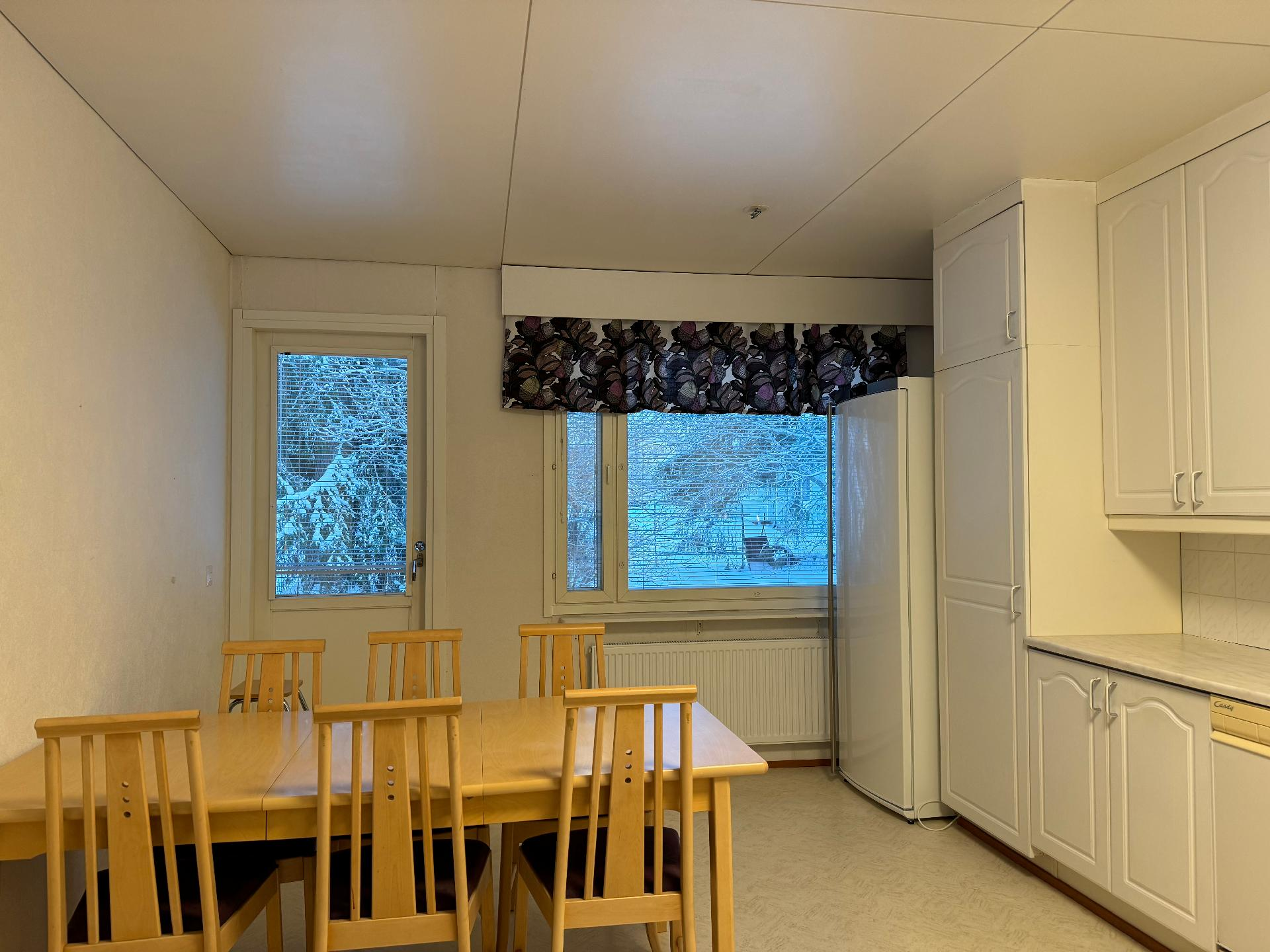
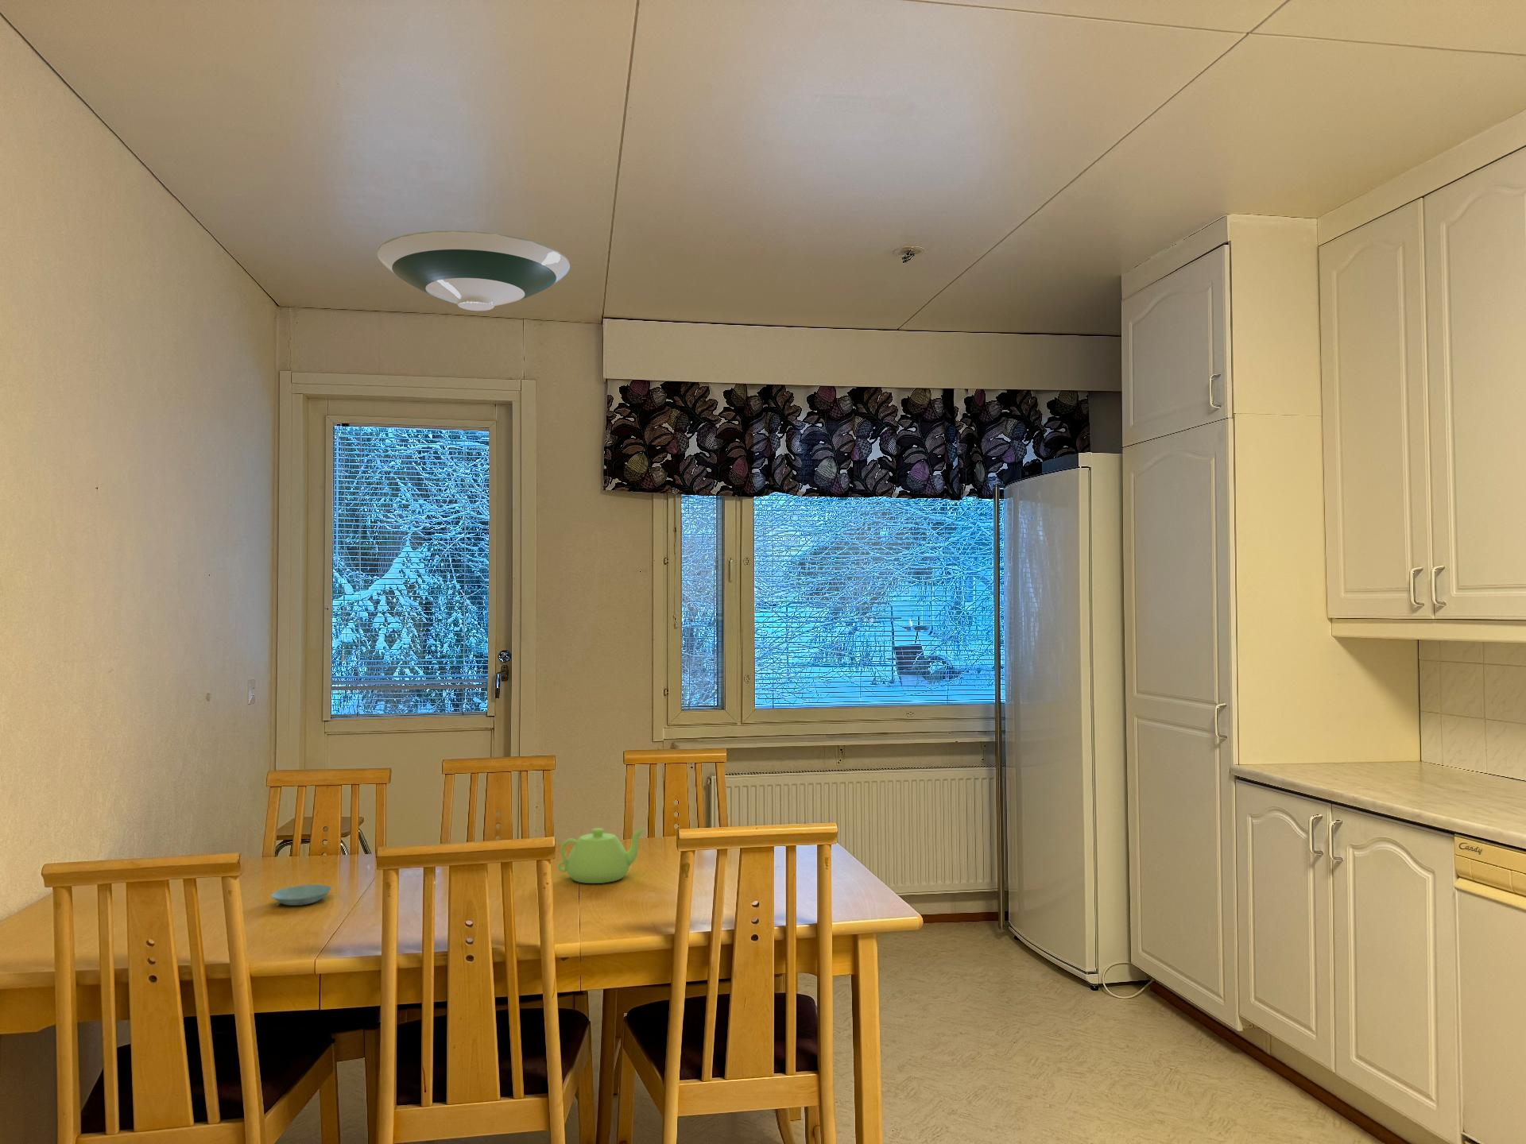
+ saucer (476, 284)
+ teapot (602, 852)
+ saucer (302, 896)
